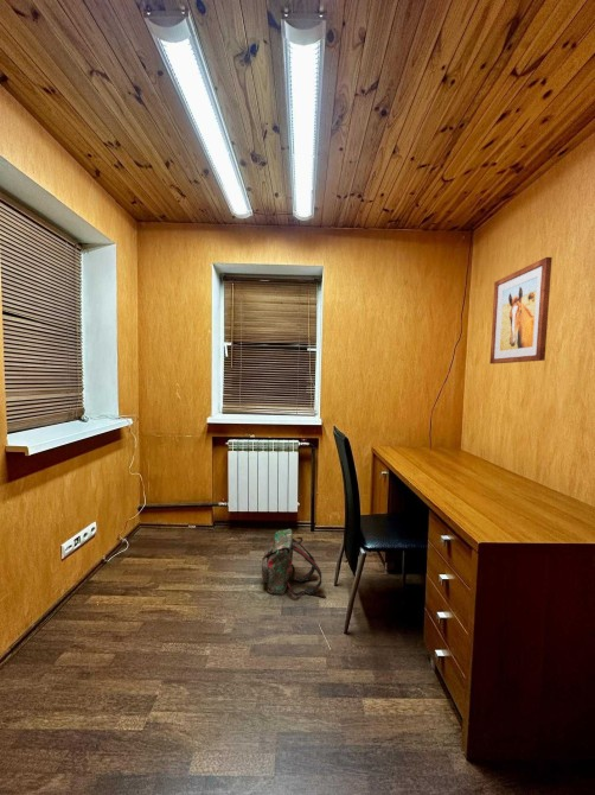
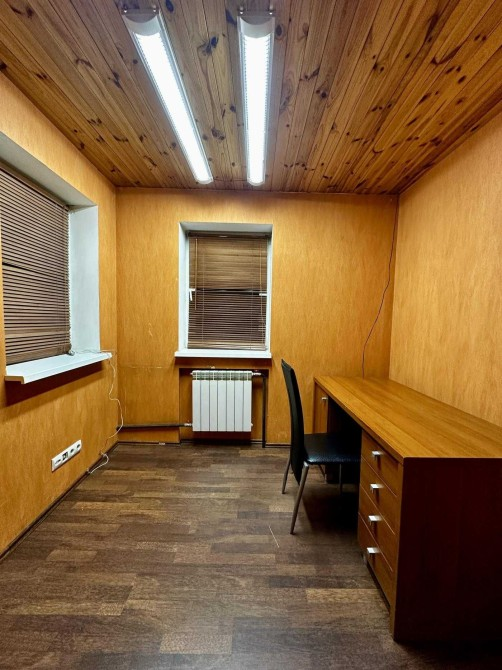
- backpack (292, 561)
- wall art (517, 317)
